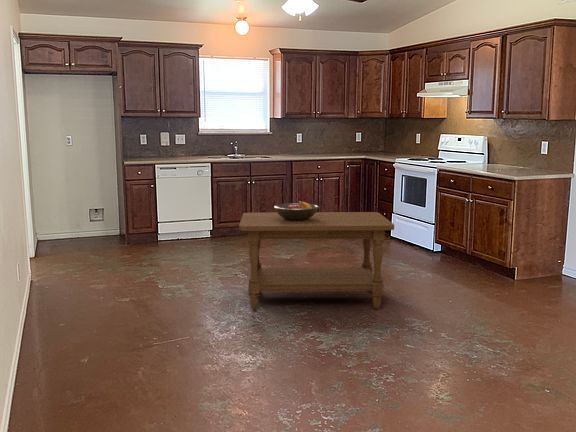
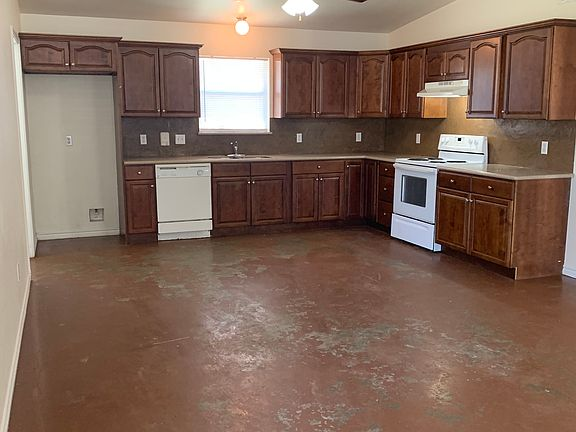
- coffee table (313, 267)
- fruit bowl (296, 210)
